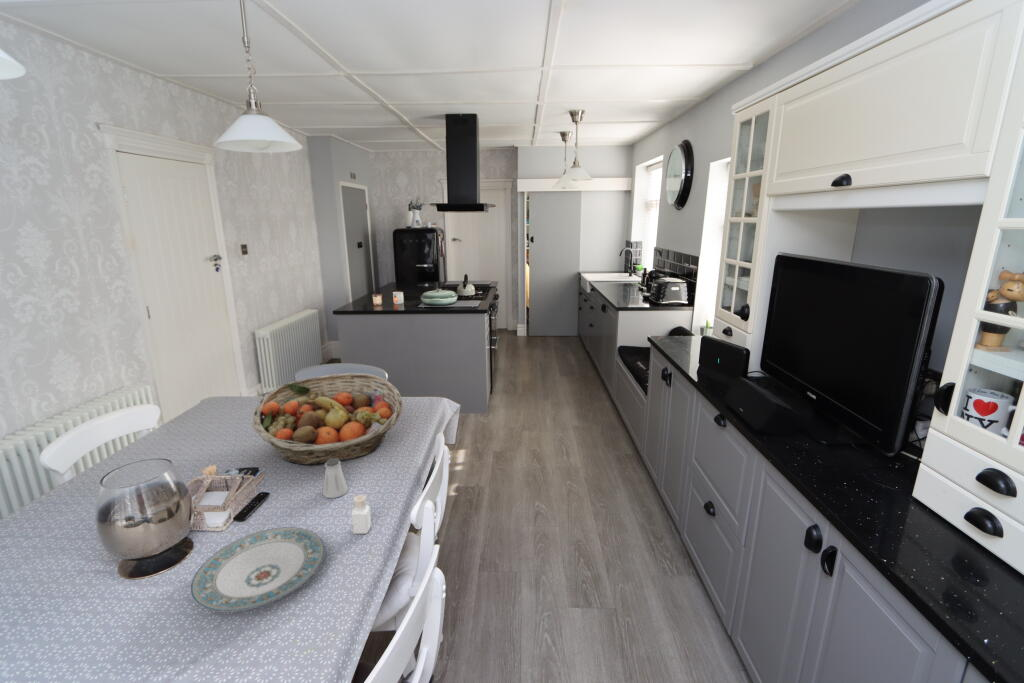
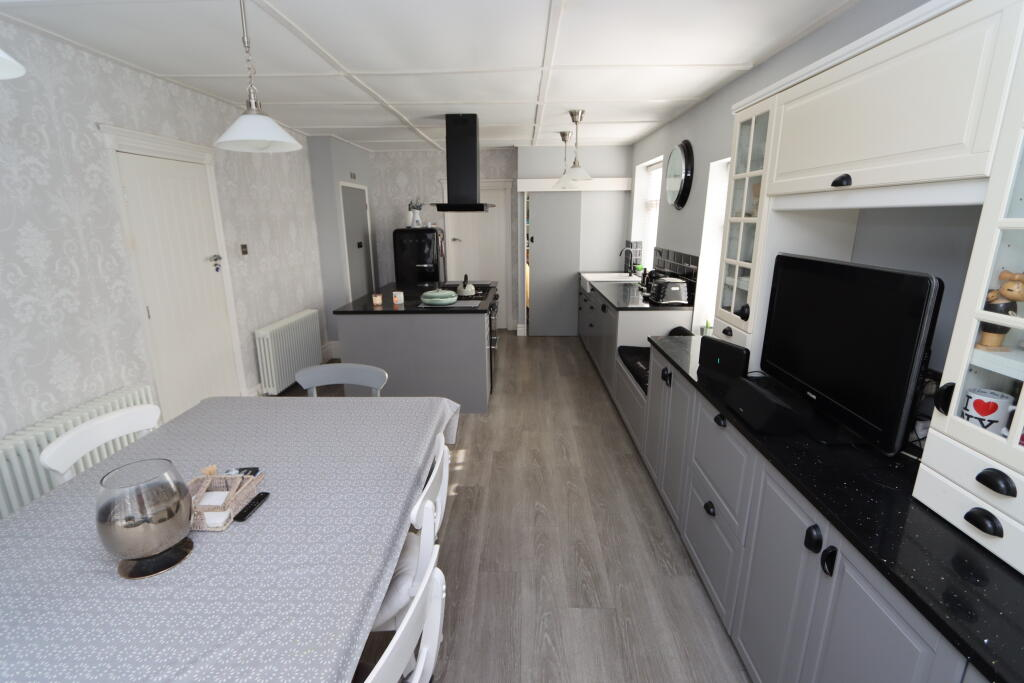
- fruit basket (331, 416)
- plate (262, 570)
- saltshaker (334, 476)
- pepper shaker (361, 514)
